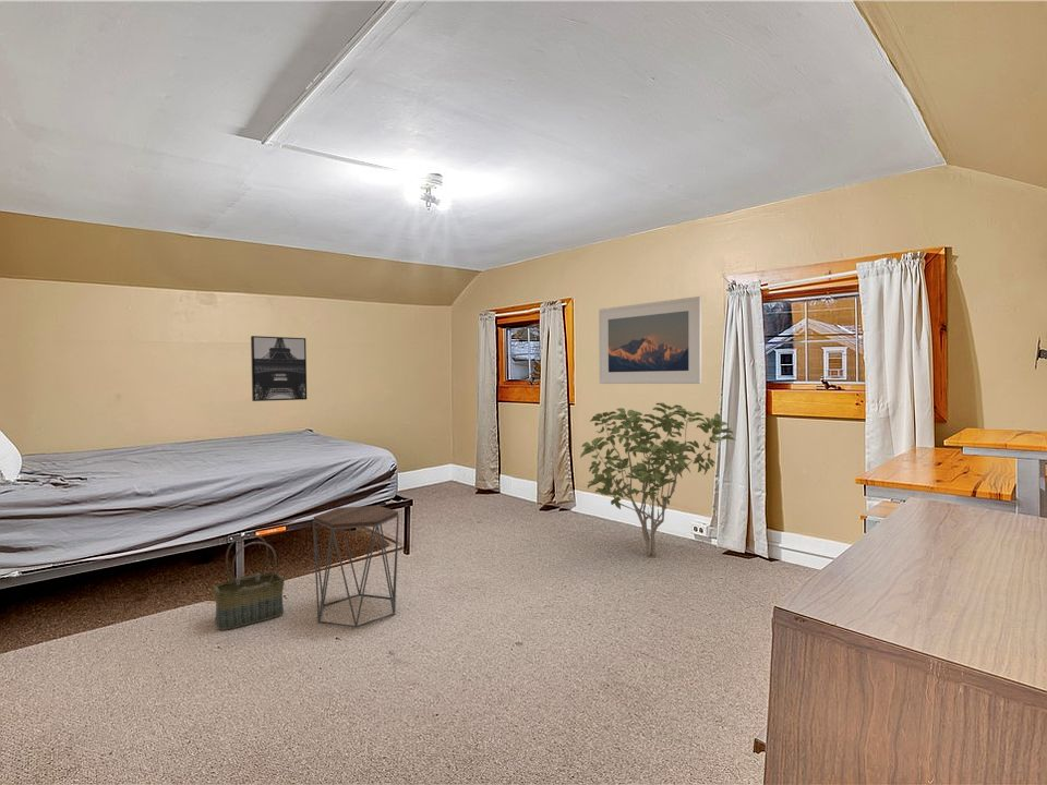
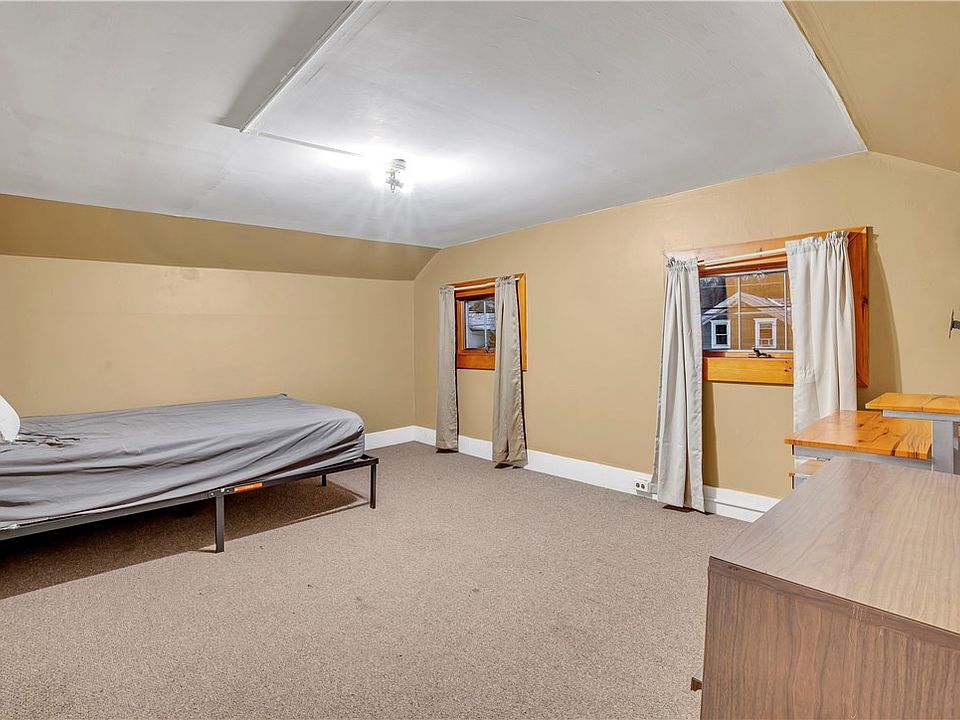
- wall art (279, 369)
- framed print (646, 343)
- side table (352, 565)
- basket (249, 578)
- shrub (653, 479)
